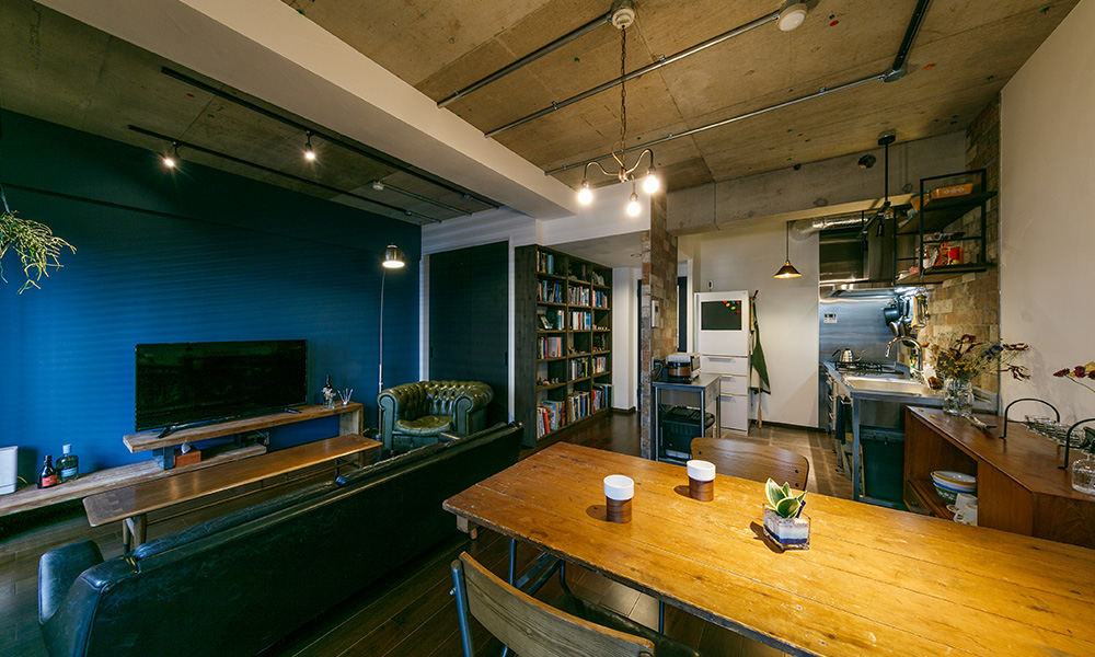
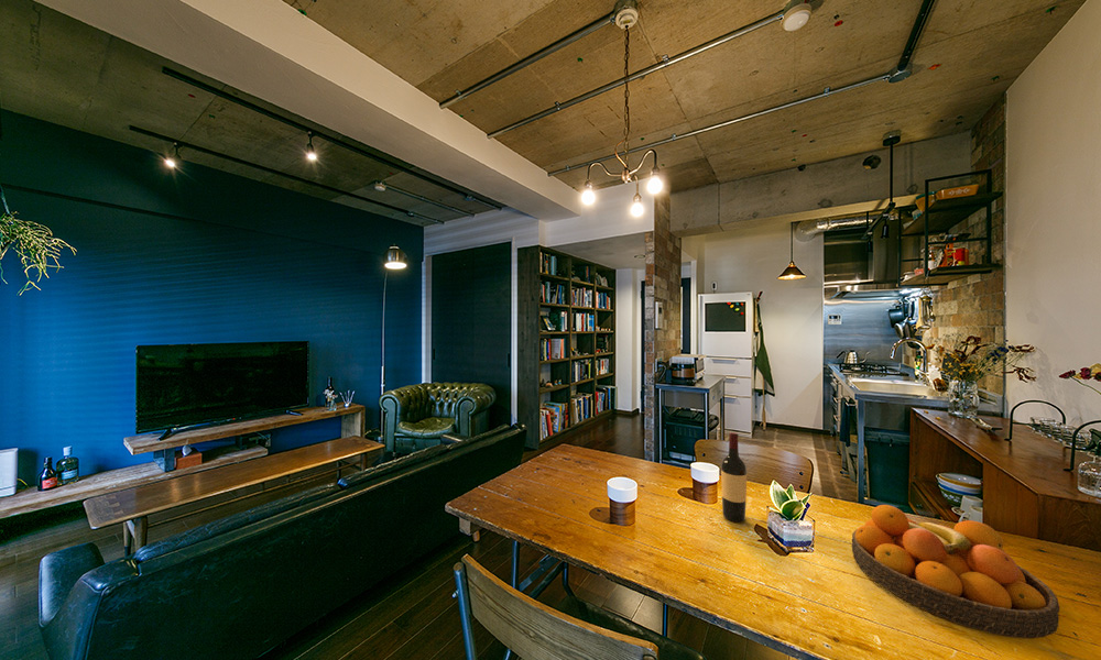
+ wine bottle (733, 474)
+ fruit bowl (940, 550)
